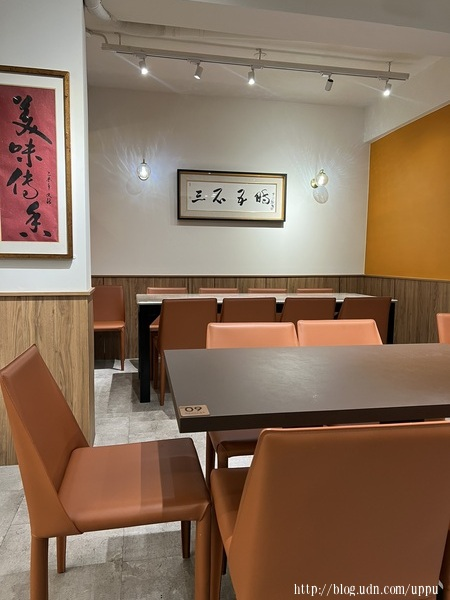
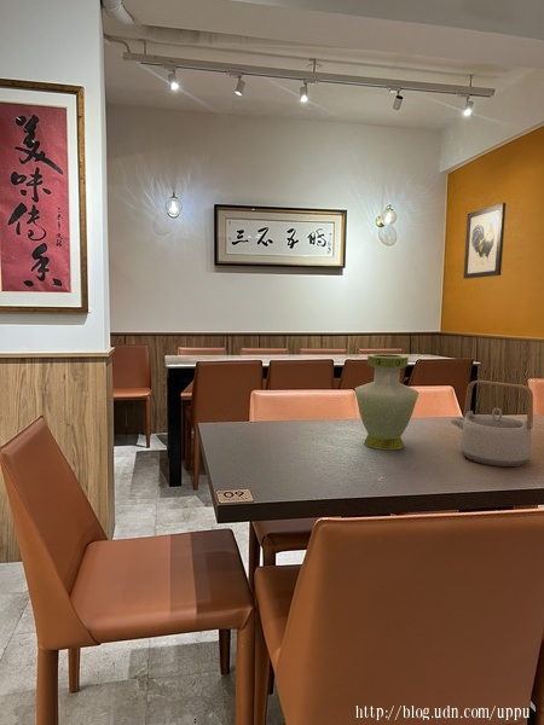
+ teapot (490, 419)
+ vase (386, 400)
+ wall art (482, 243)
